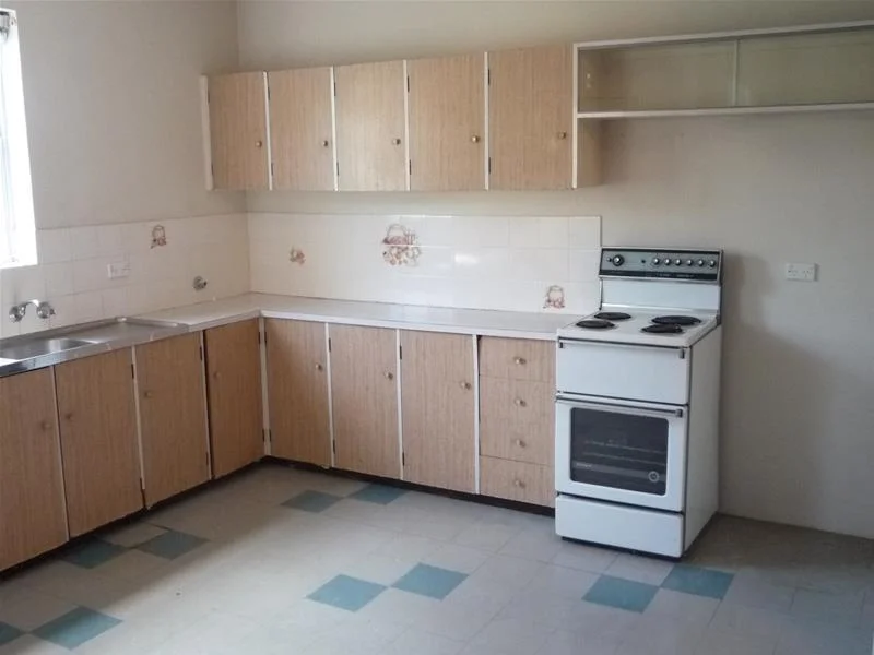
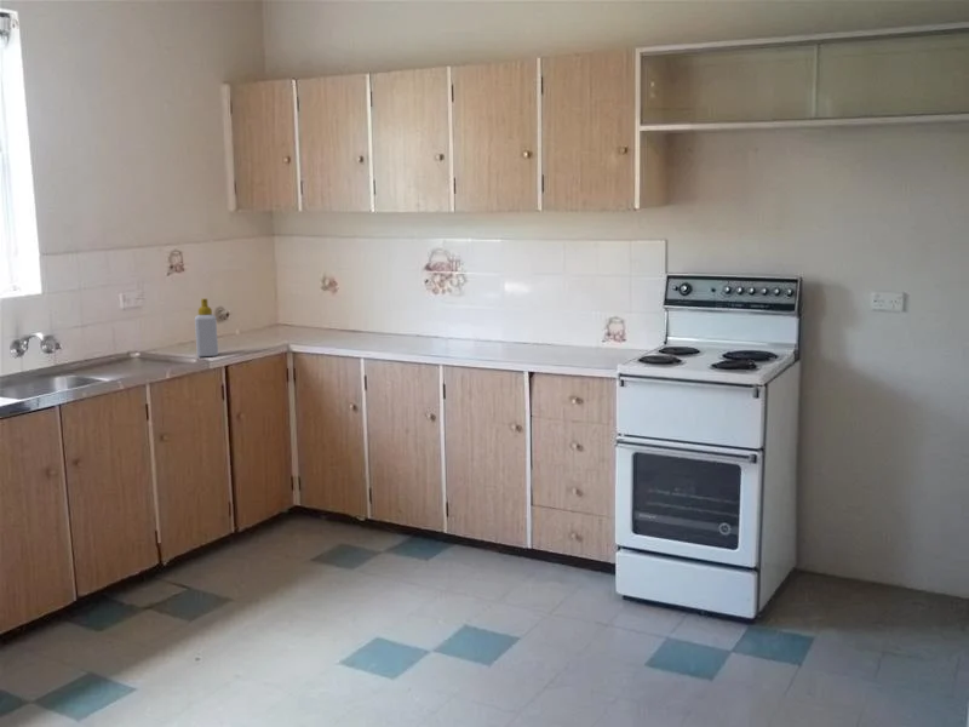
+ soap bottle (206, 327)
